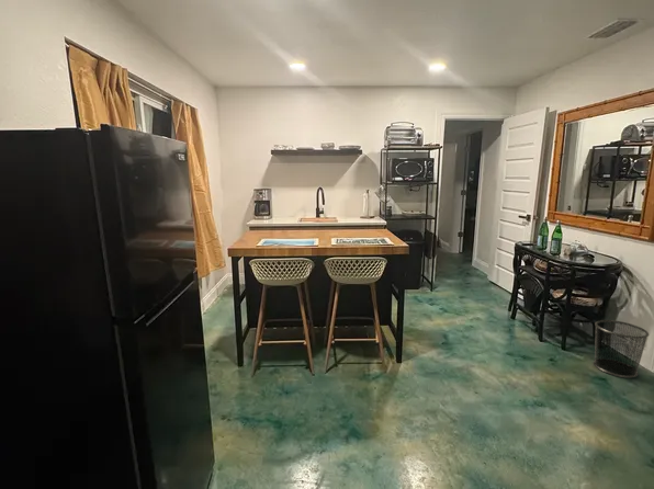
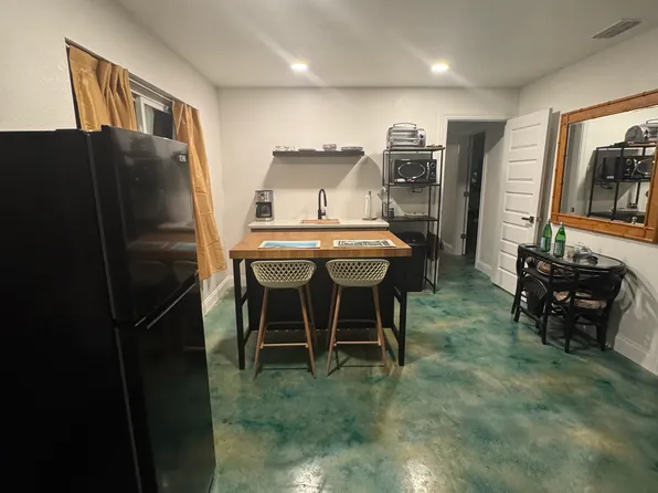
- waste bin (618, 348)
